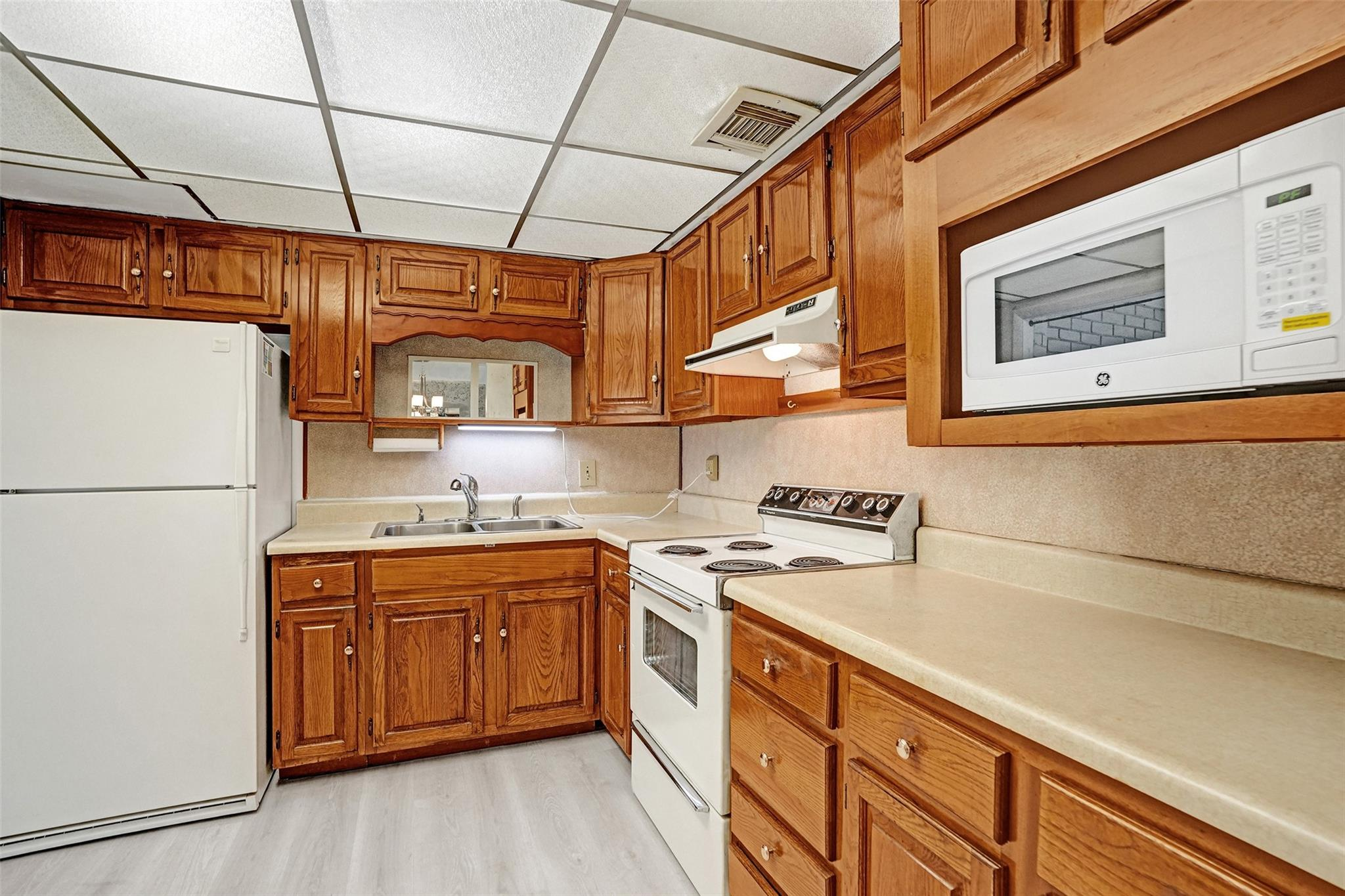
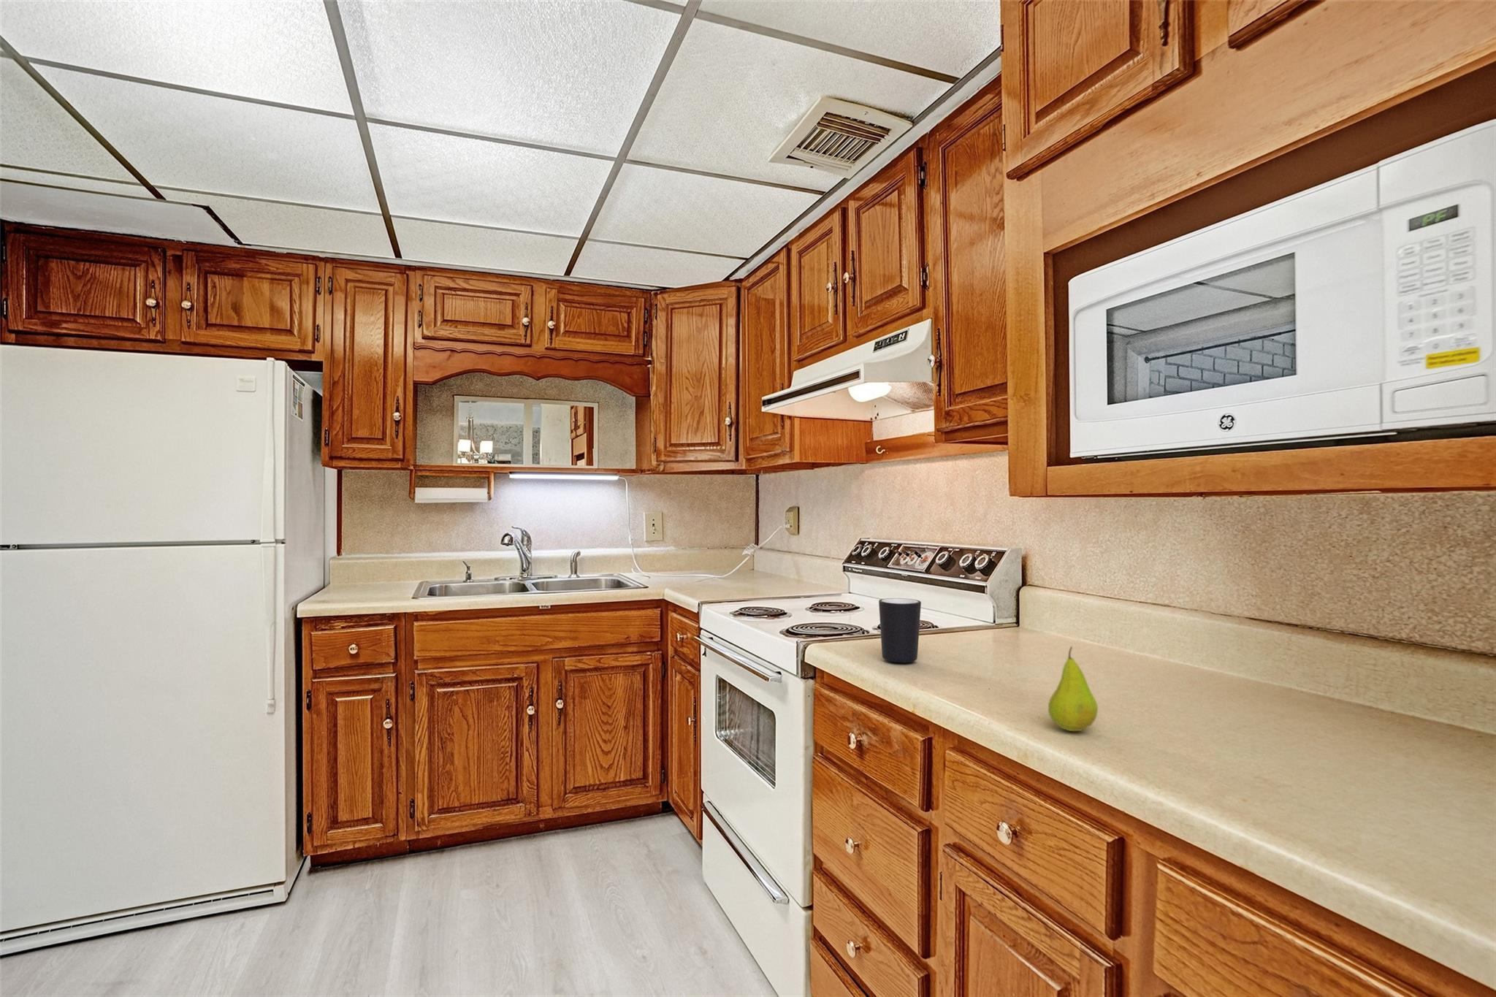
+ mug (895, 630)
+ fruit (1071, 688)
